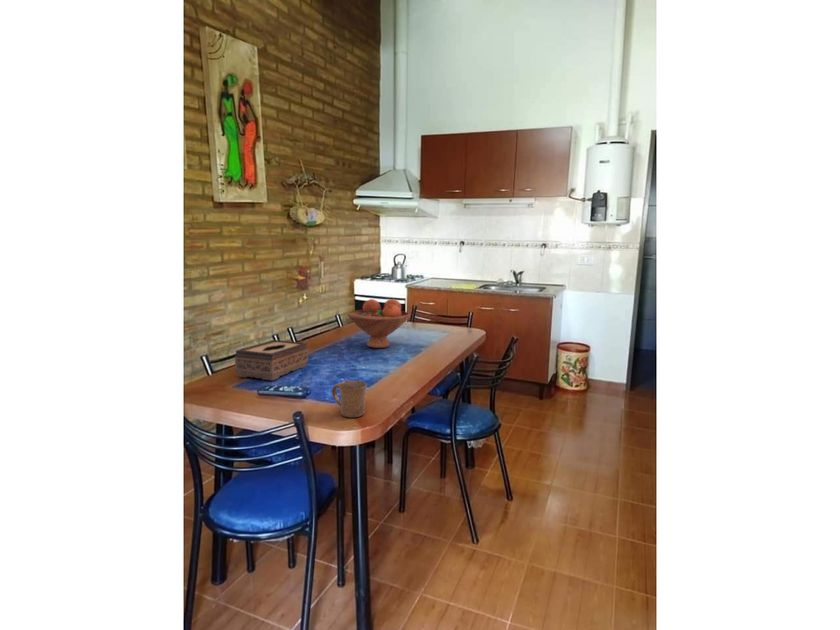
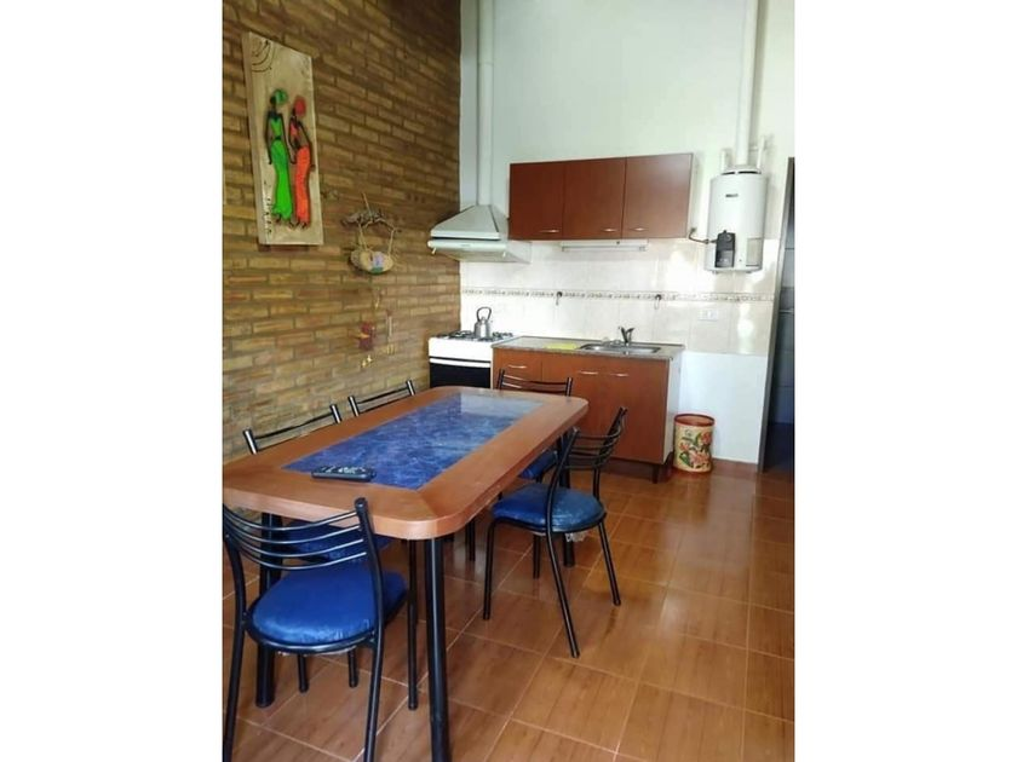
- tissue box (273, 358)
- fruit bowl (378, 323)
- mug (348, 398)
